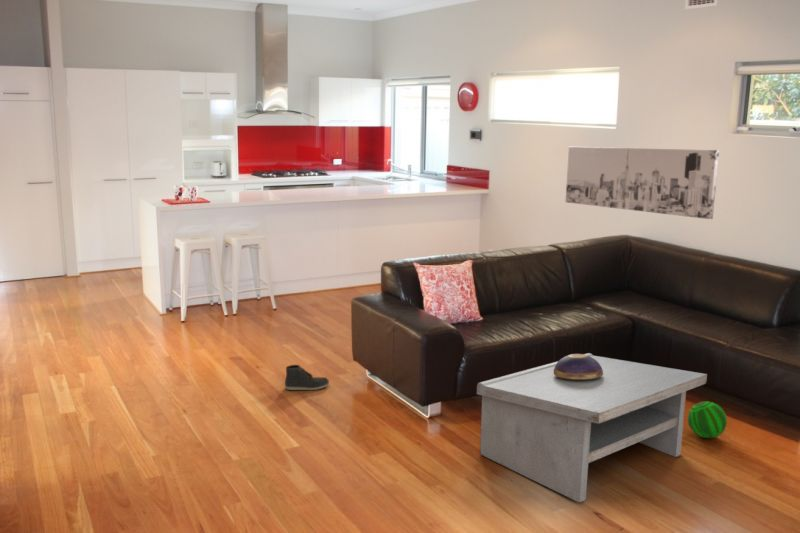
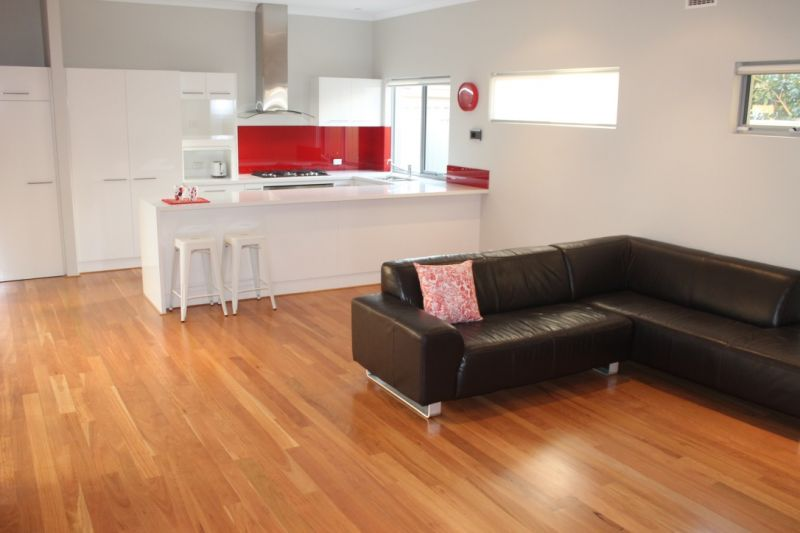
- wall art (633, 179)
- ball (707, 419)
- decorative bowl (578, 362)
- coffee table (589, 414)
- sneaker (307, 376)
